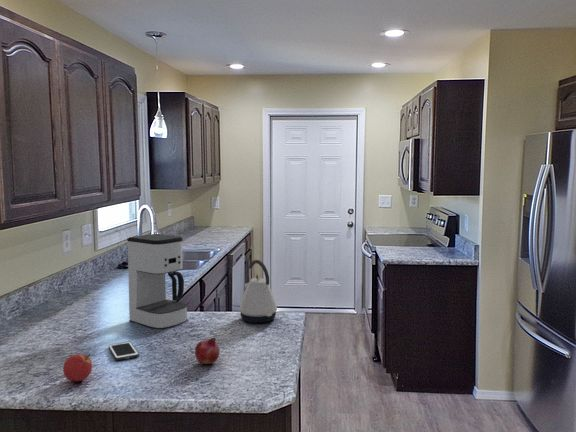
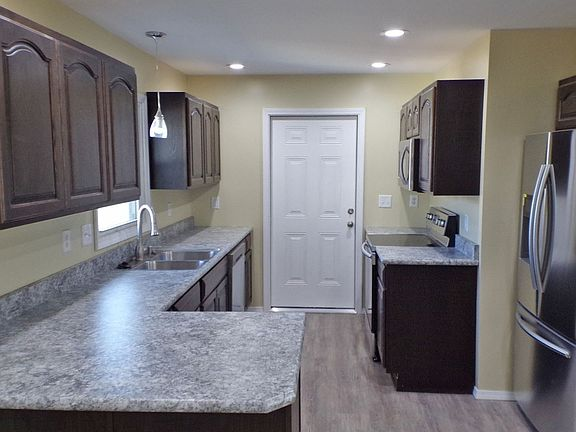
- kettle (257, 289)
- cell phone (123, 350)
- fruit (77, 367)
- coffee maker (162, 278)
- fruit (207, 350)
